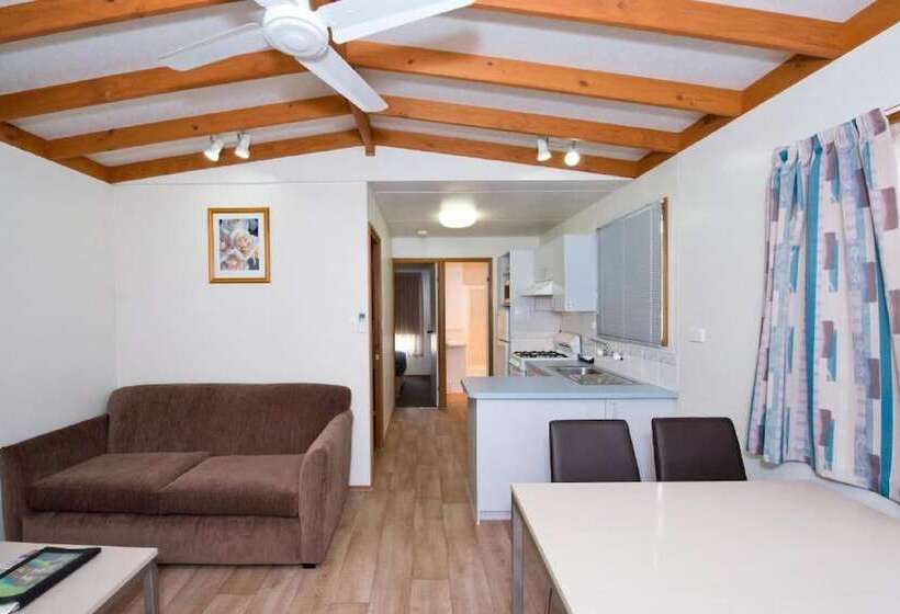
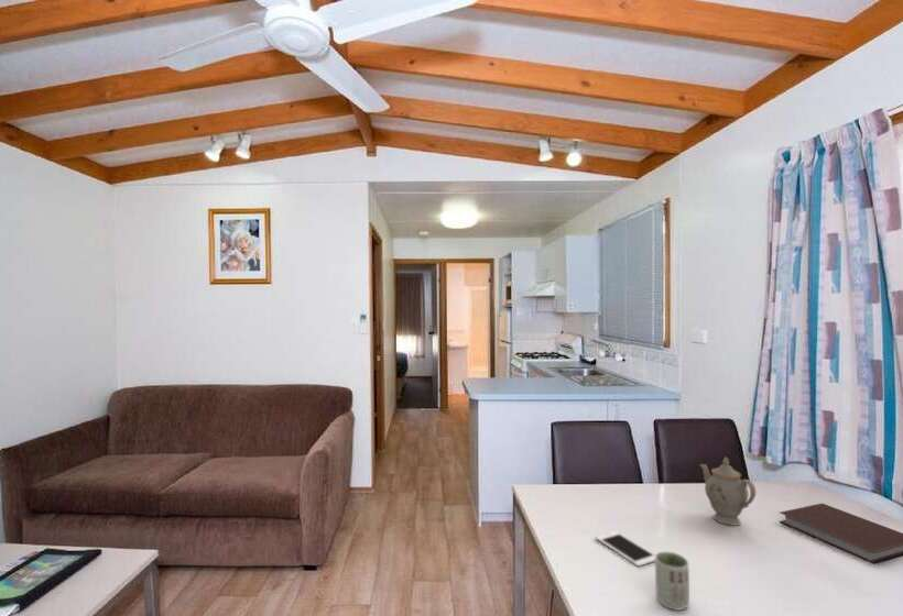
+ chinaware (726, 488)
+ notebook (846, 529)
+ cup (672, 581)
+ cell phone (625, 547)
